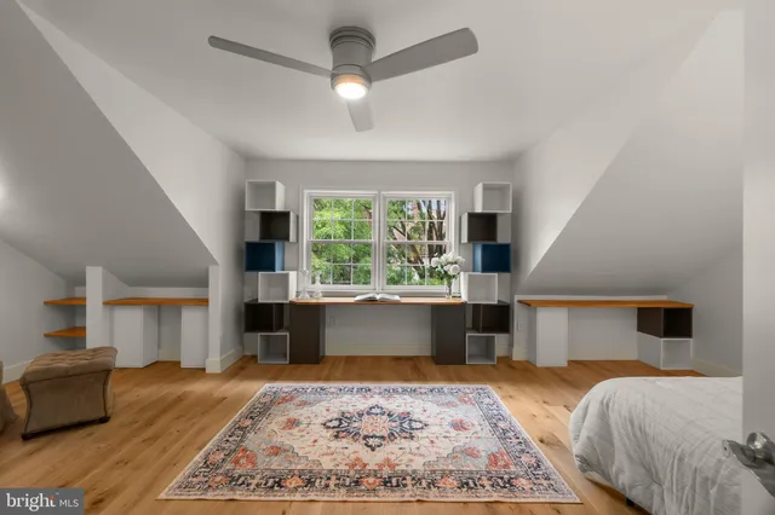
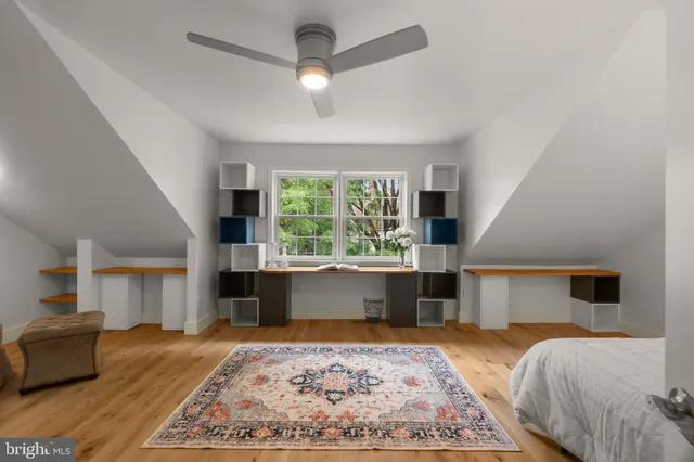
+ wastebasket (372, 309)
